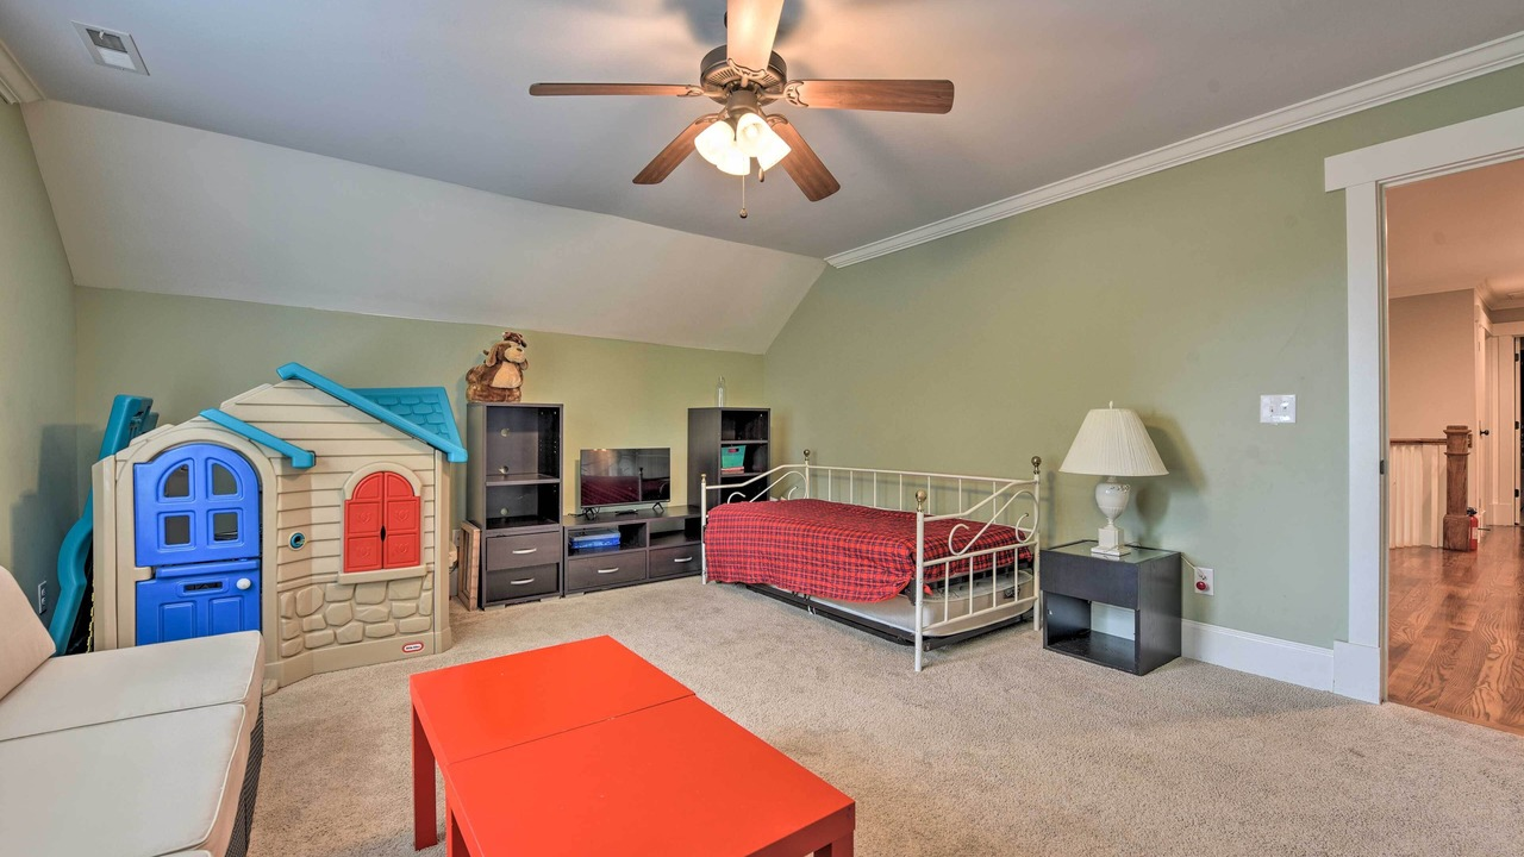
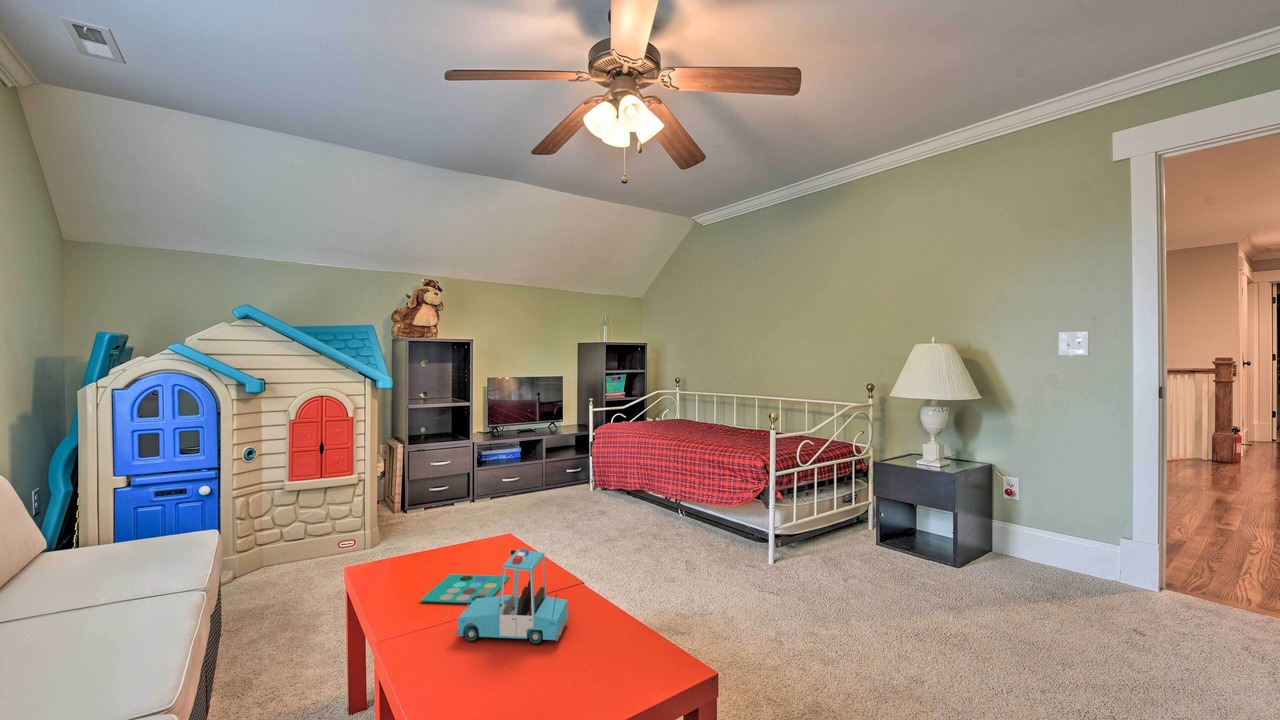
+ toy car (502, 572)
